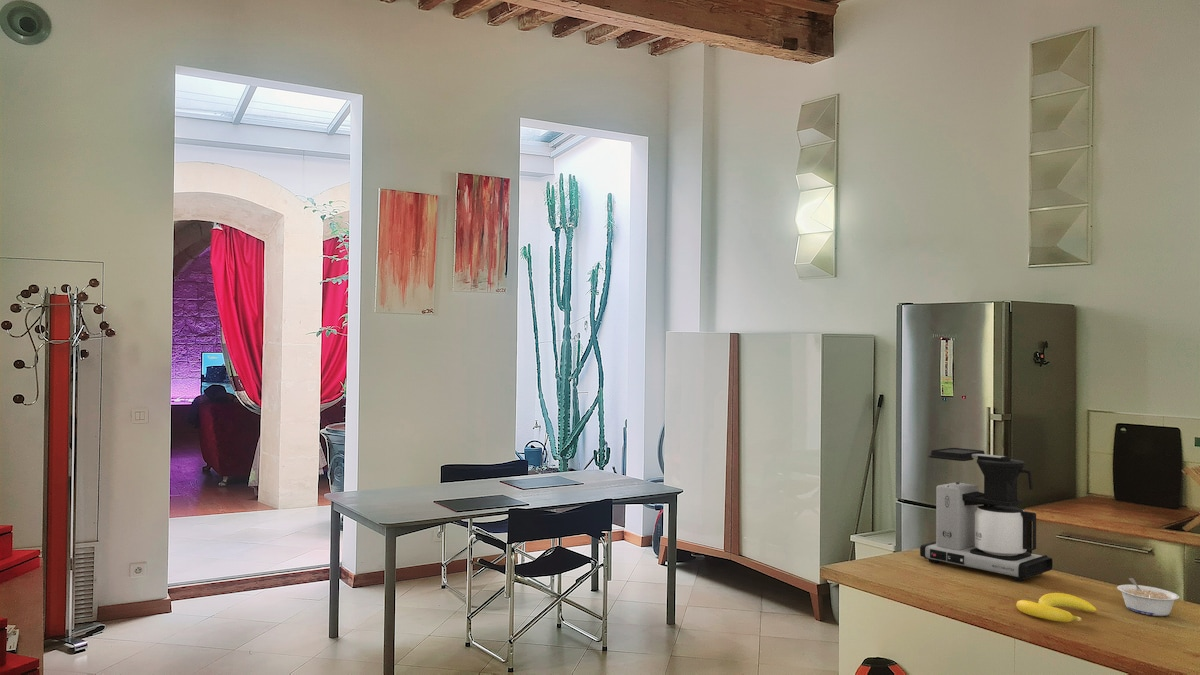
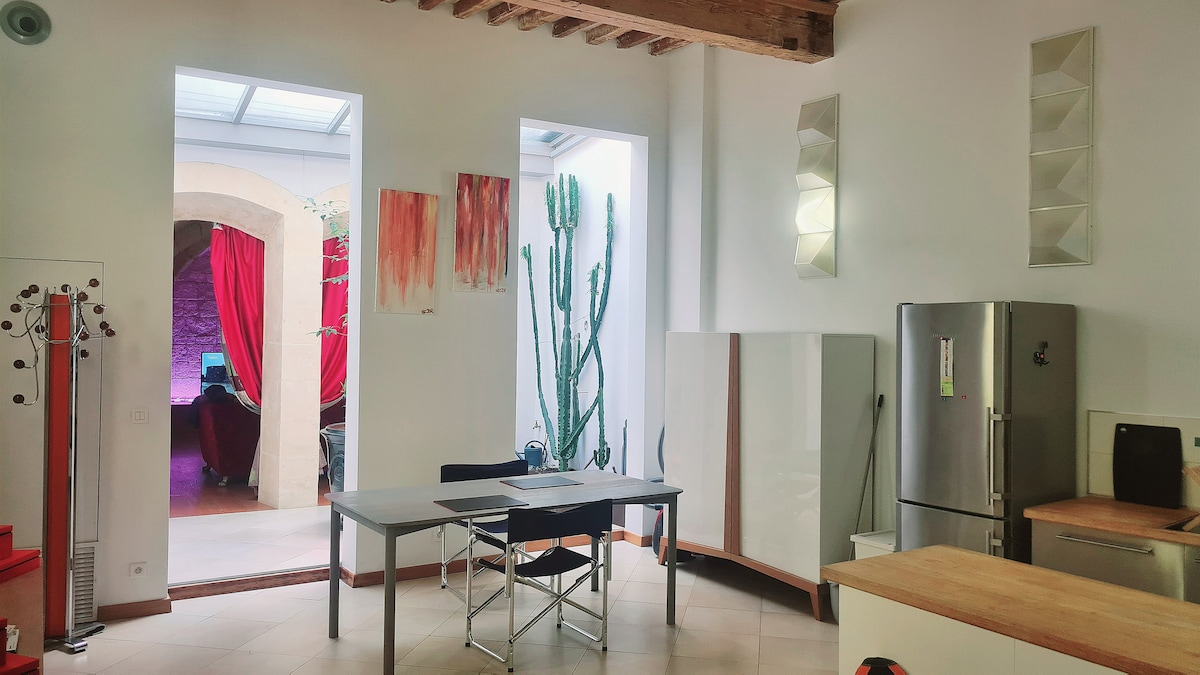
- banana (1058, 608)
- legume (1145, 598)
- coffee maker (984, 510)
